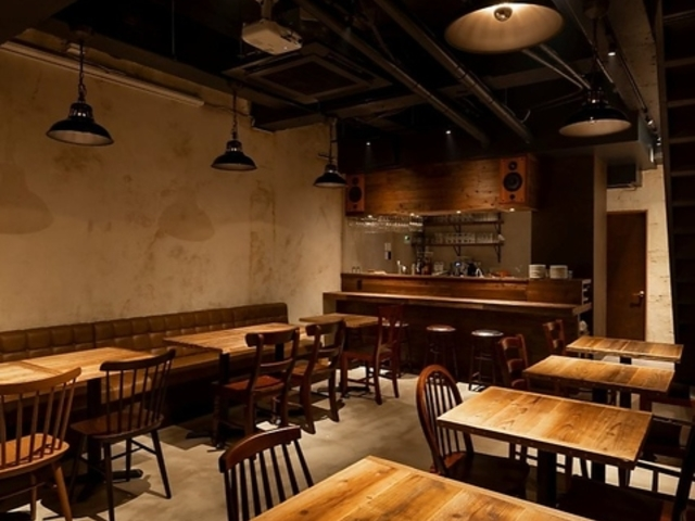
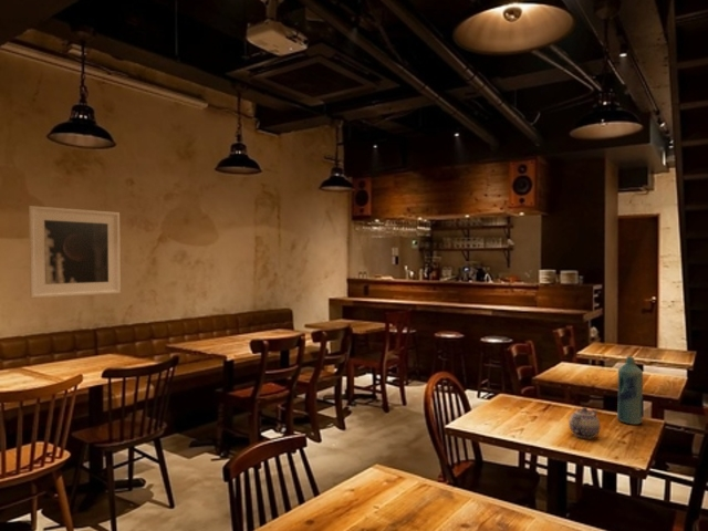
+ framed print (77, 252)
+ teapot (584, 420)
+ bottle (629, 388)
